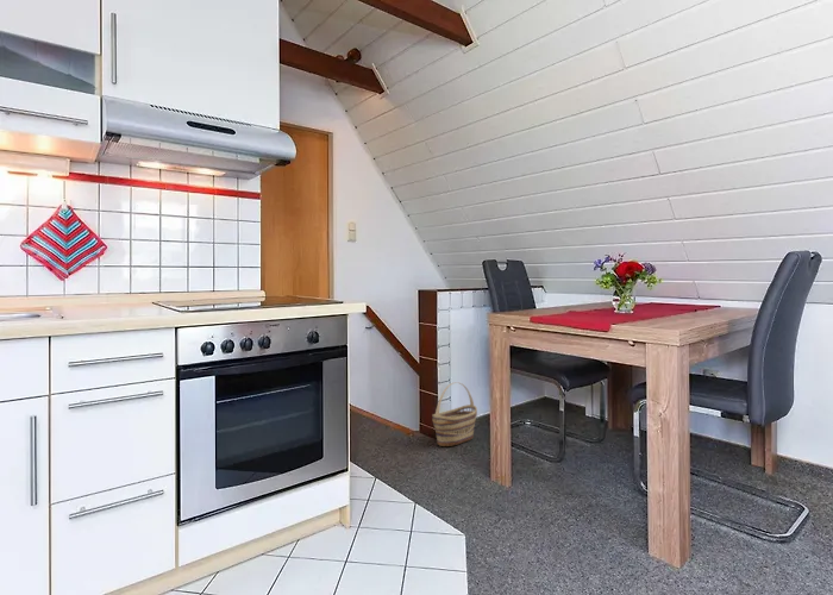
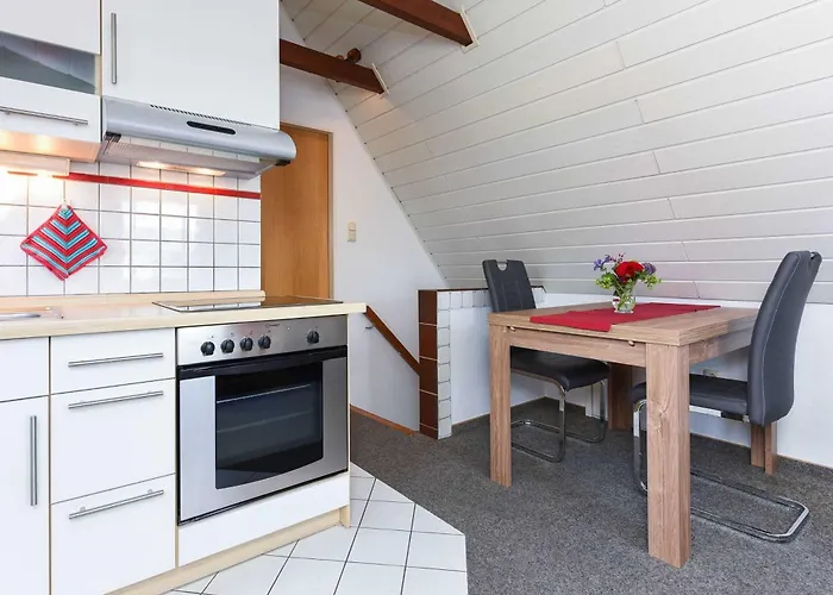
- basket (455, 411)
